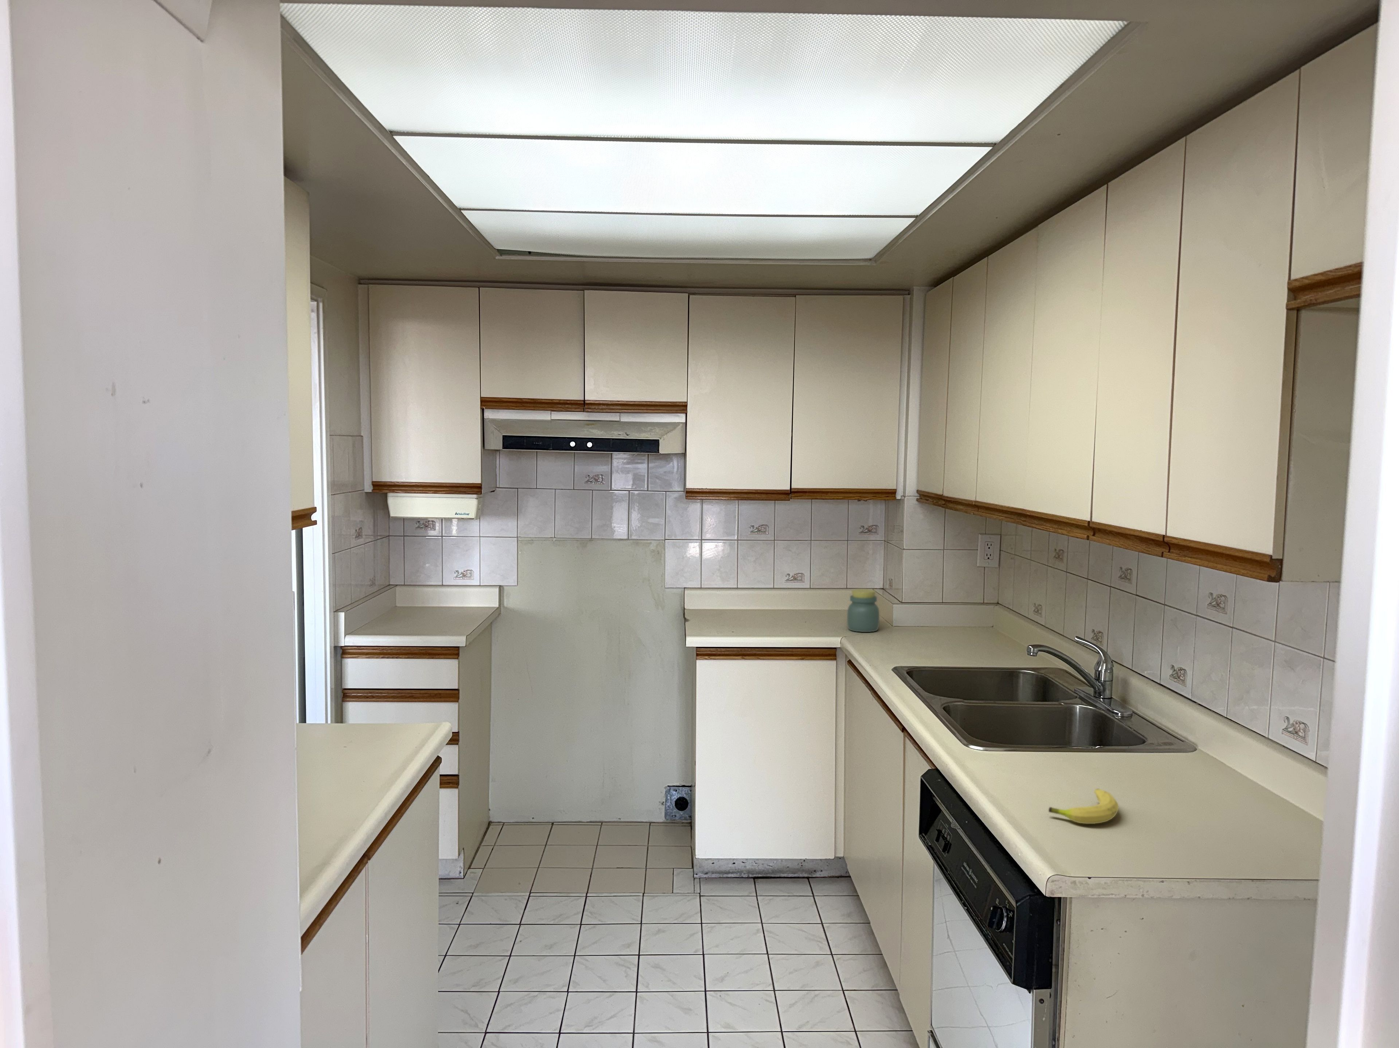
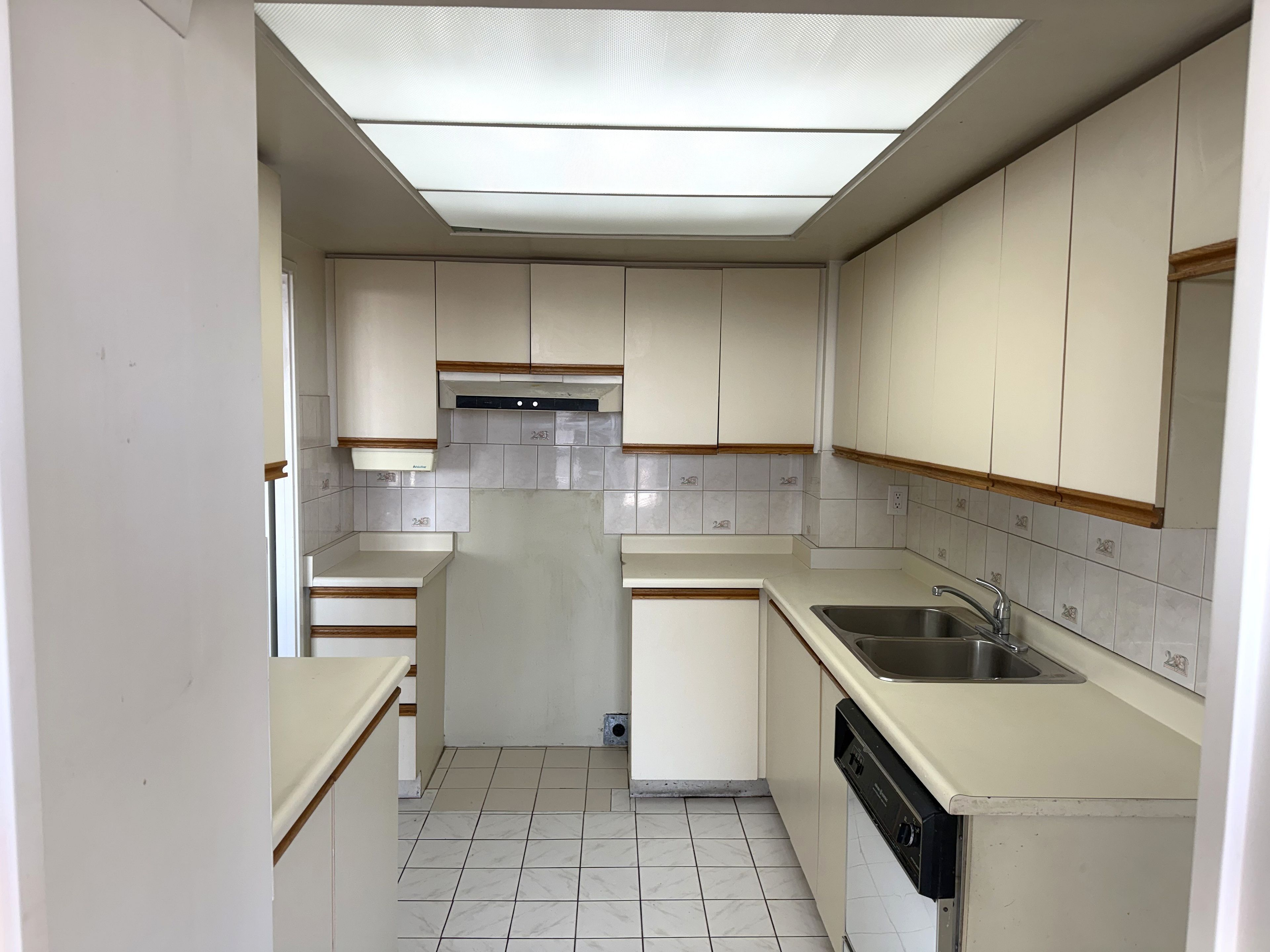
- fruit (1083, 807)
- jar (864, 610)
